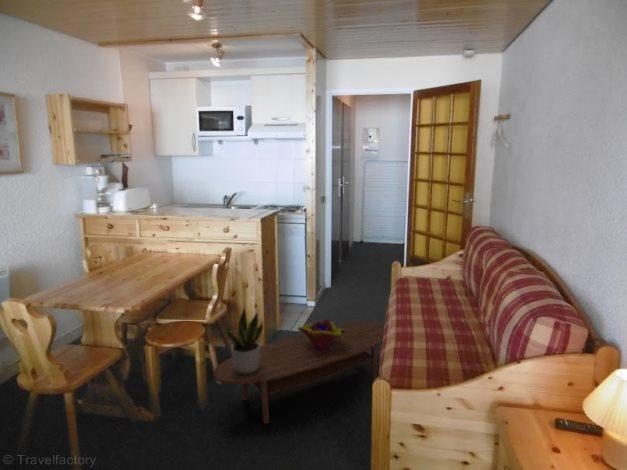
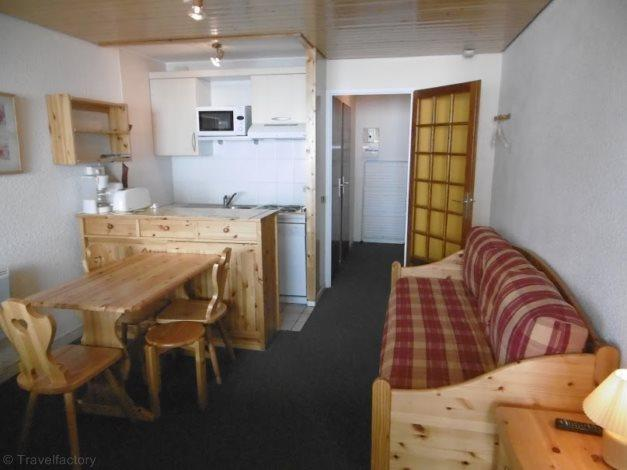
- decorative bowl (321, 334)
- coffee table (312, 368)
- potted plant (244, 338)
